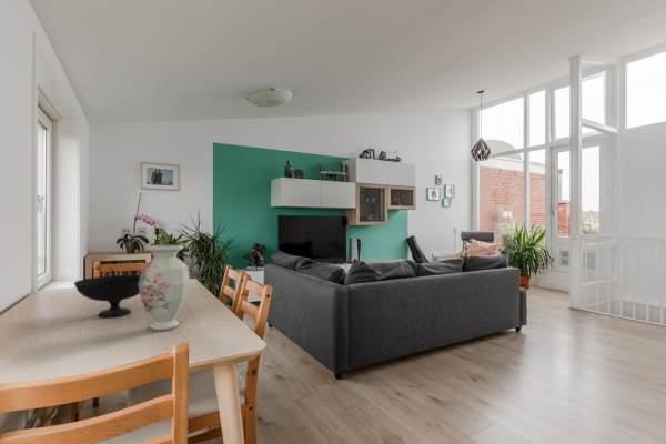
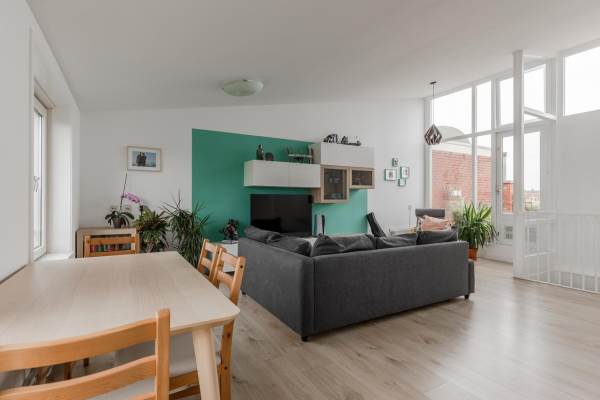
- bowl (114, 296)
- vase (164, 286)
